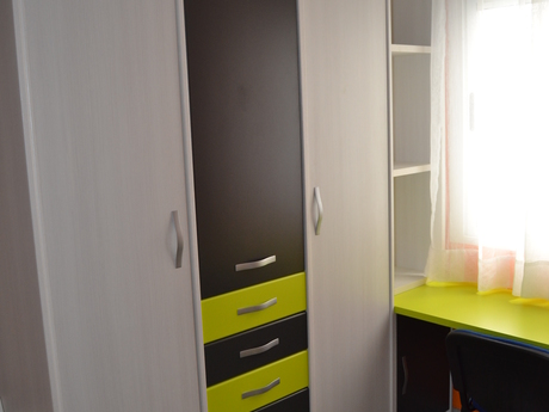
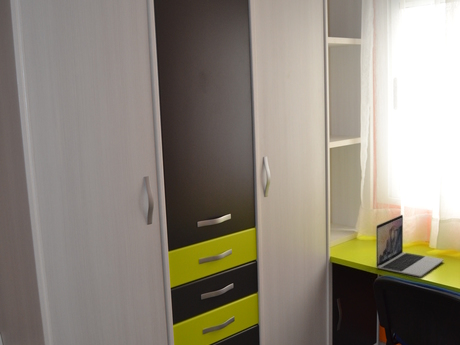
+ laptop (402, 243)
